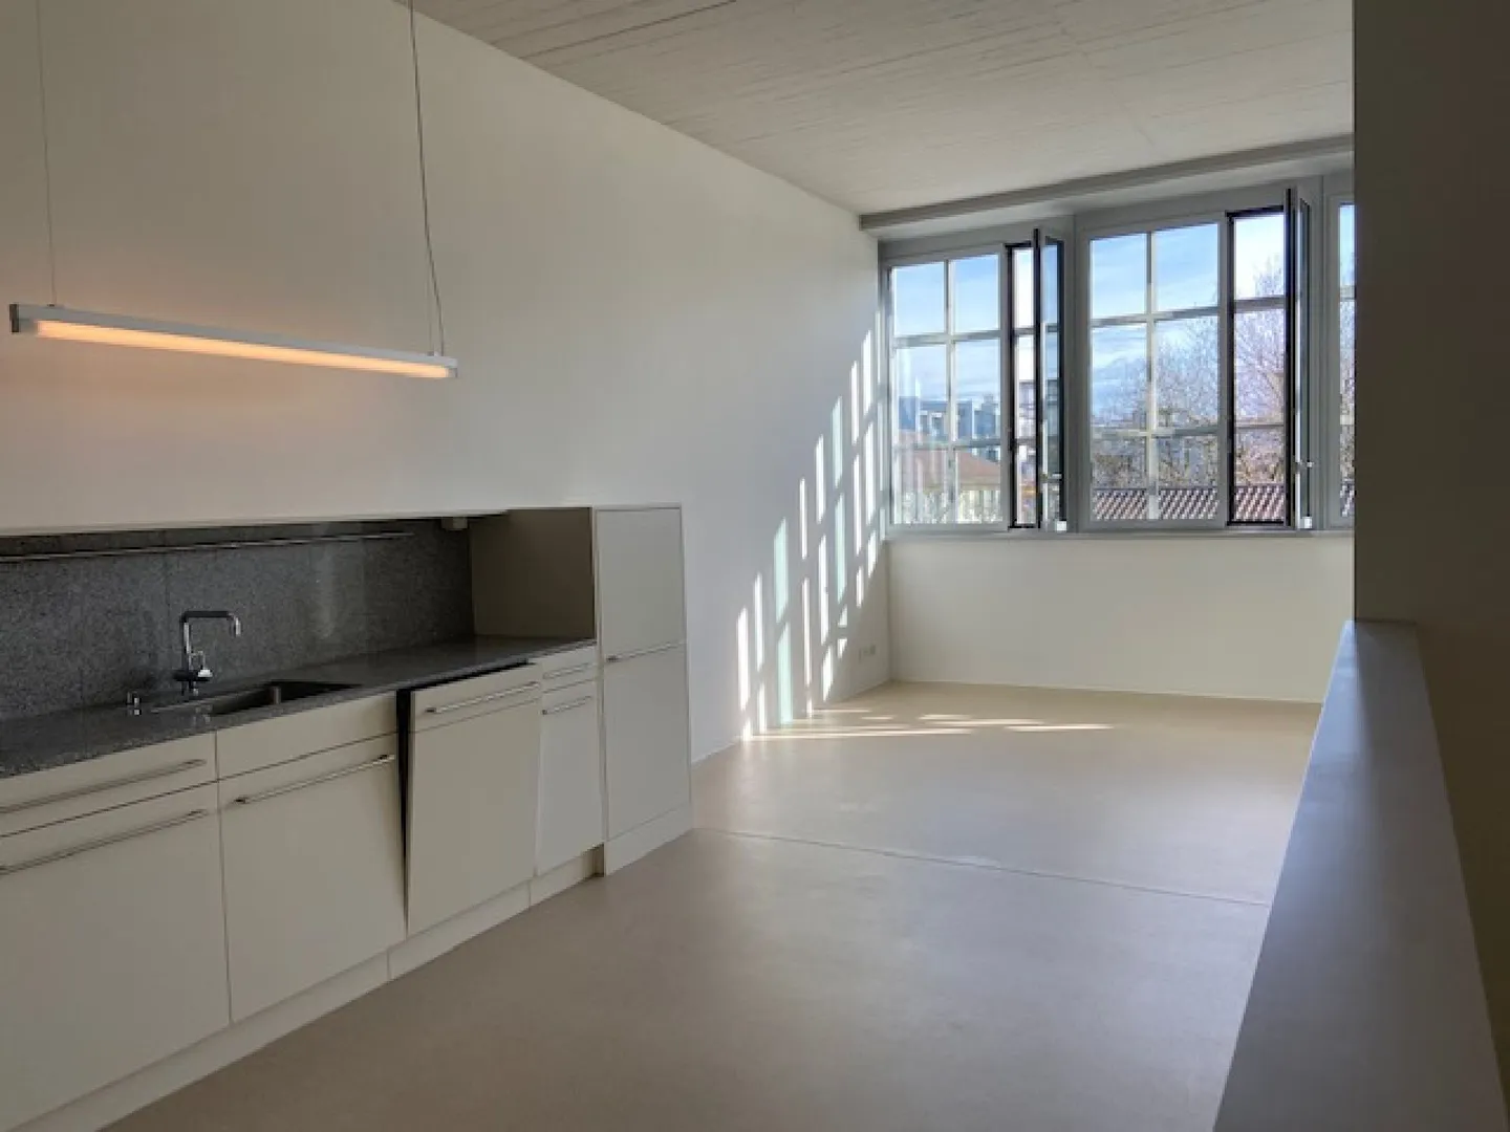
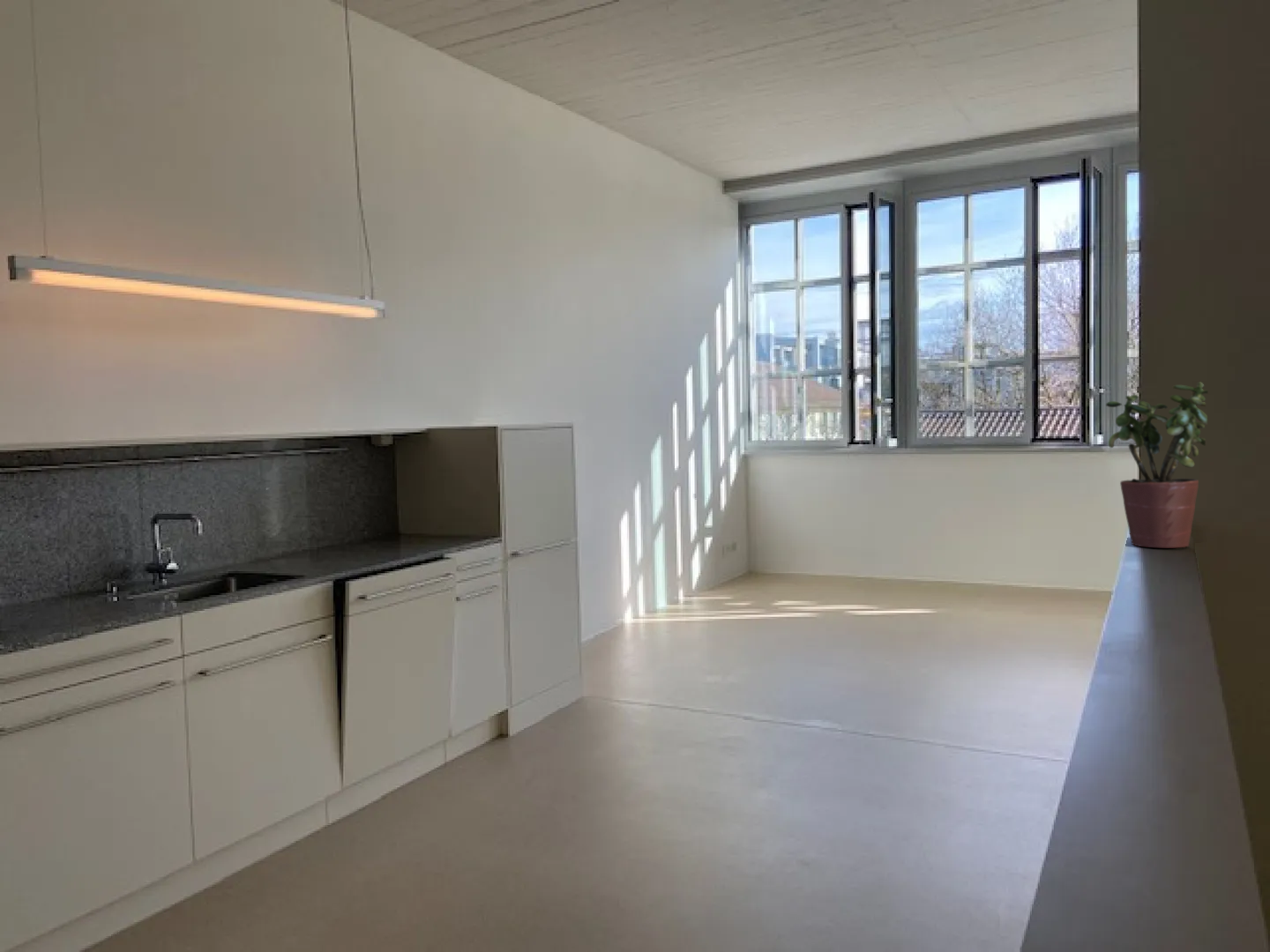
+ potted plant (1154, 465)
